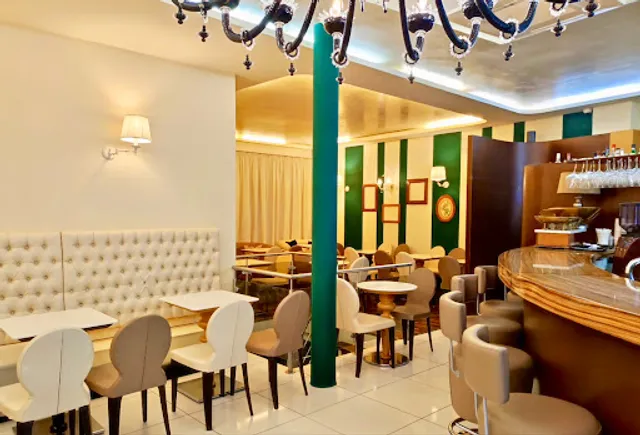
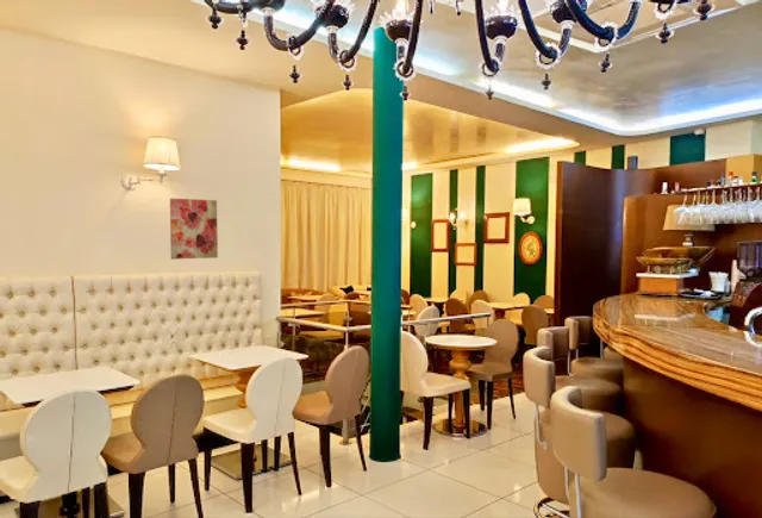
+ wall art (194, 229)
